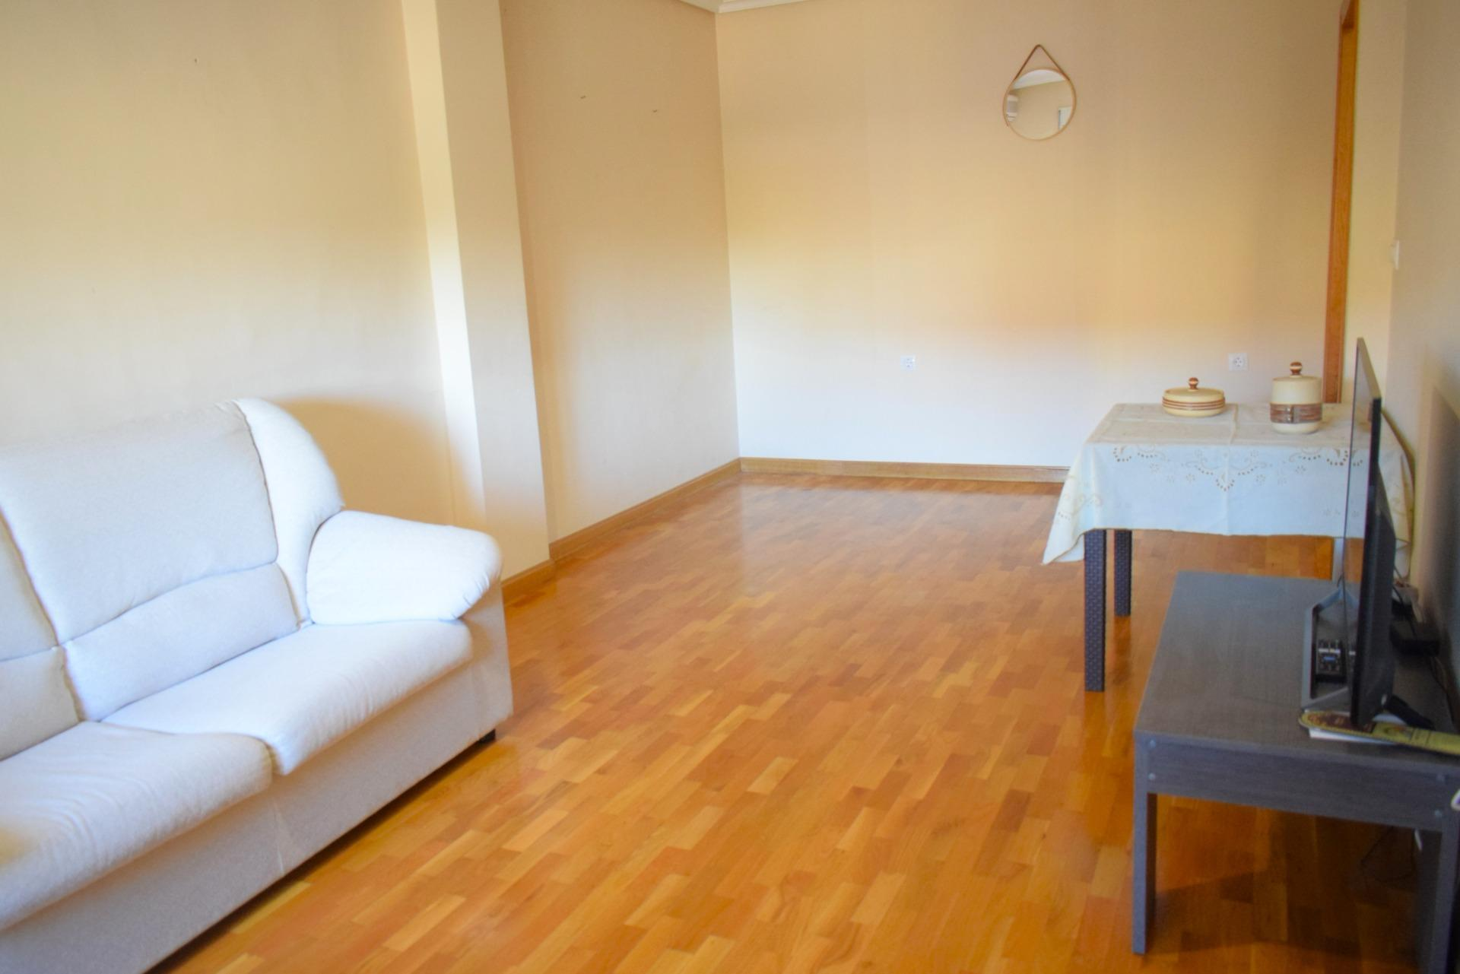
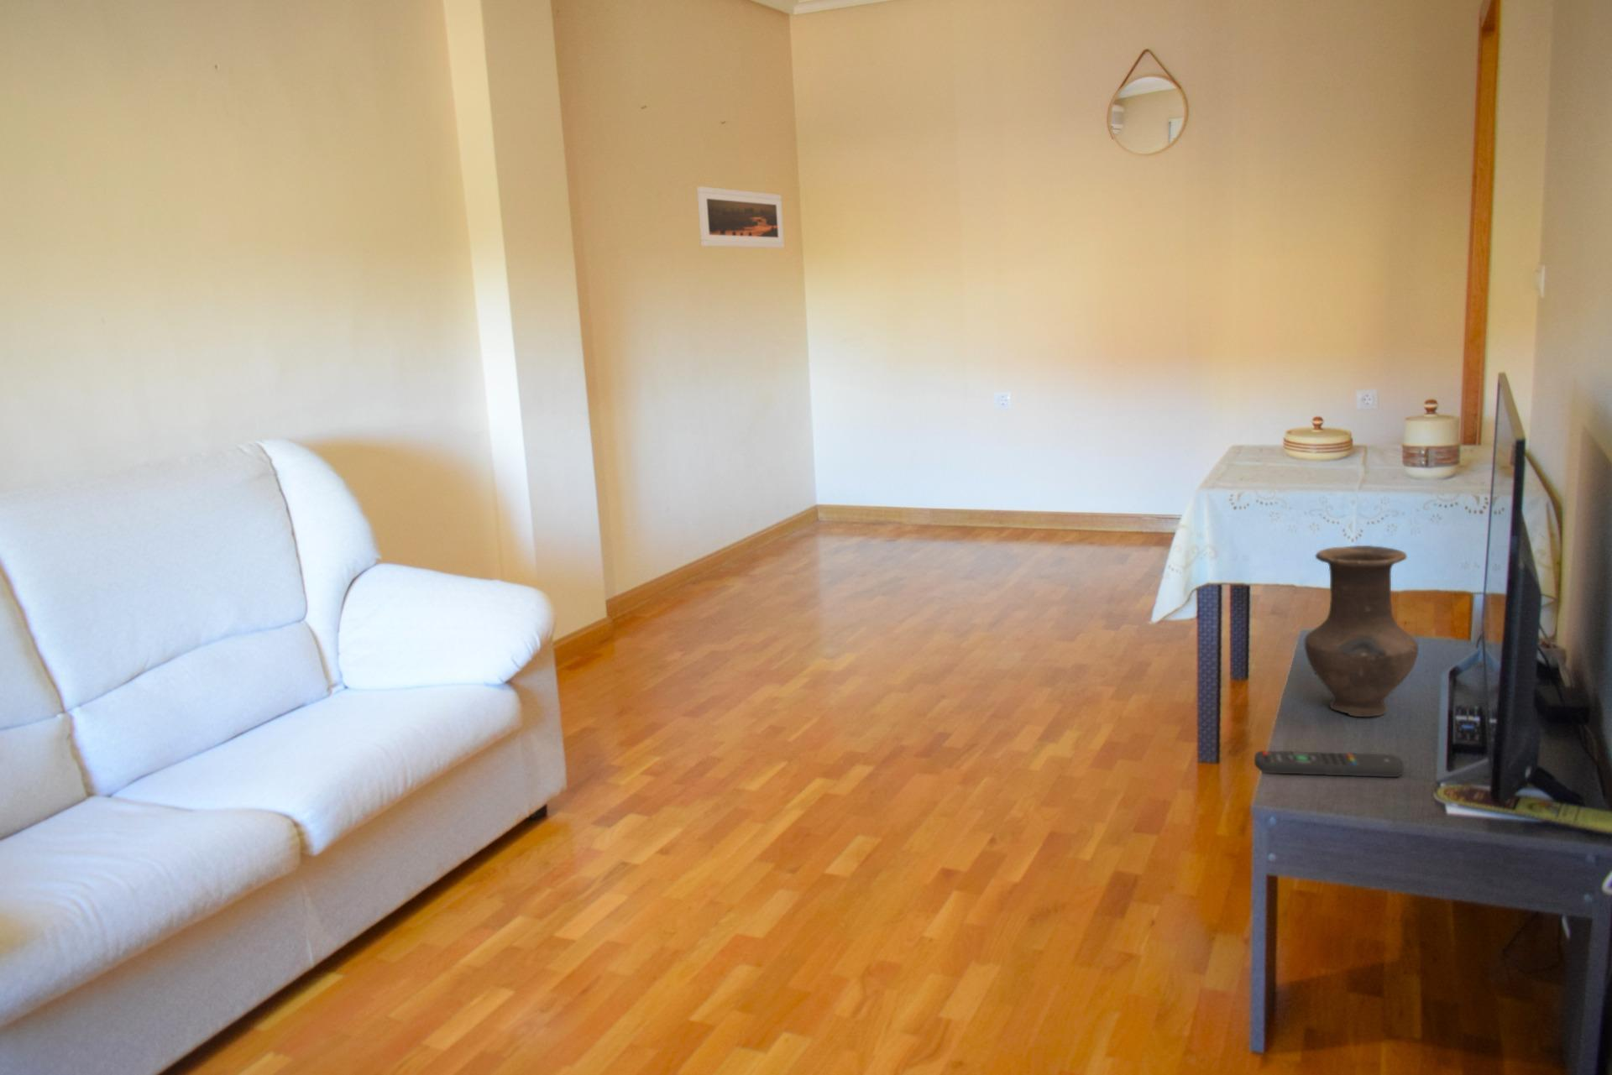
+ vase (1360, 632)
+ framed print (743, 220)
+ remote control (1328, 763)
